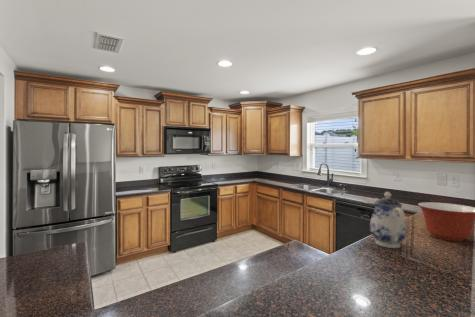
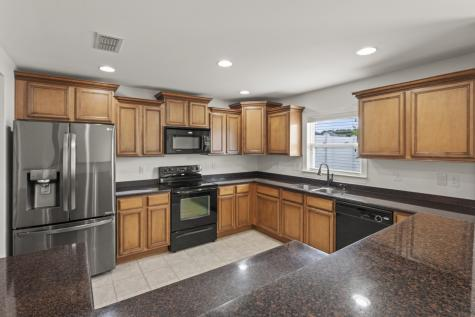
- mixing bowl (447, 221)
- teapot (387, 218)
